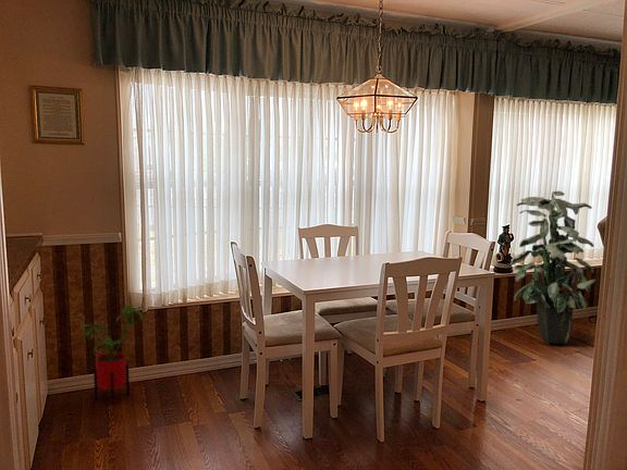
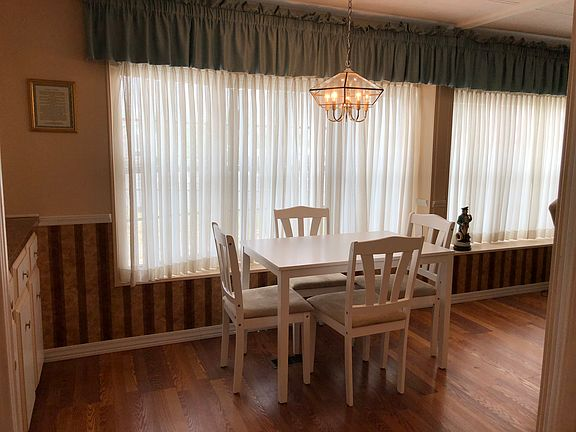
- house plant (114, 351)
- indoor plant (551, 267)
